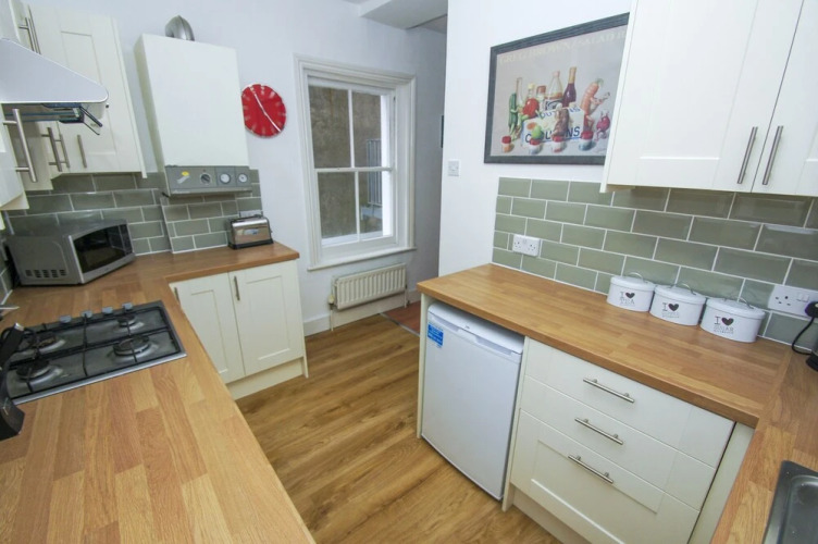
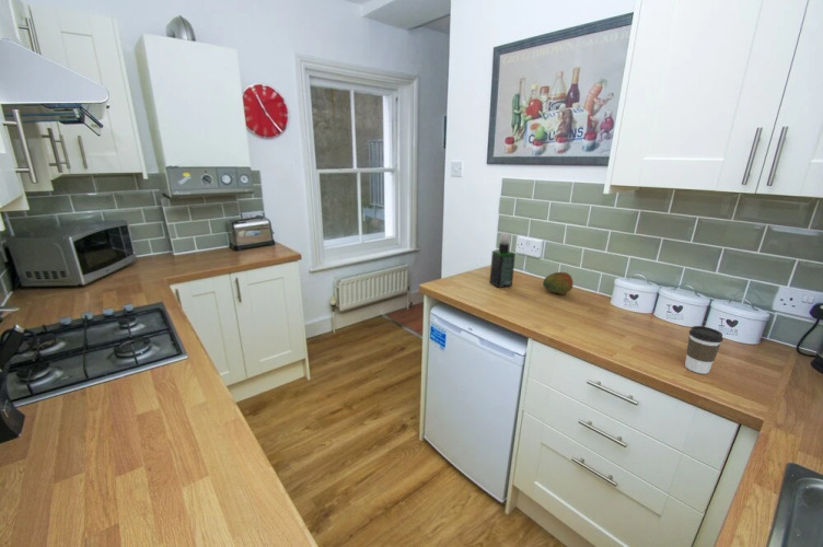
+ fruit (557, 282)
+ spray bottle (502, 259)
+ coffee cup (702, 350)
